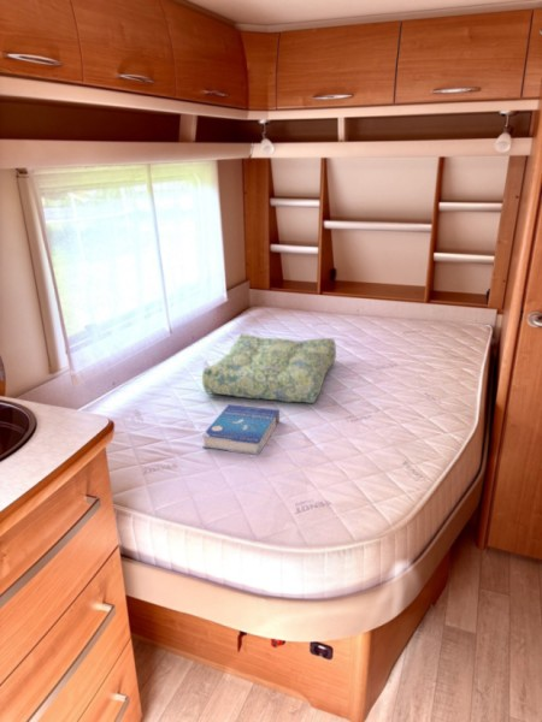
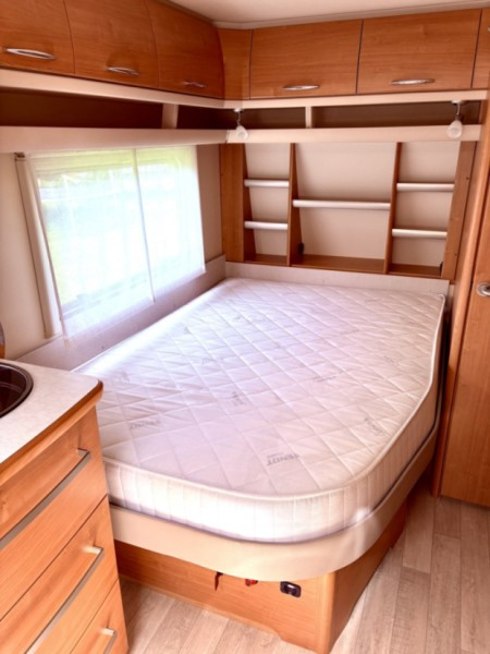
- seat cushion (273, 366)
- book (242, 427)
